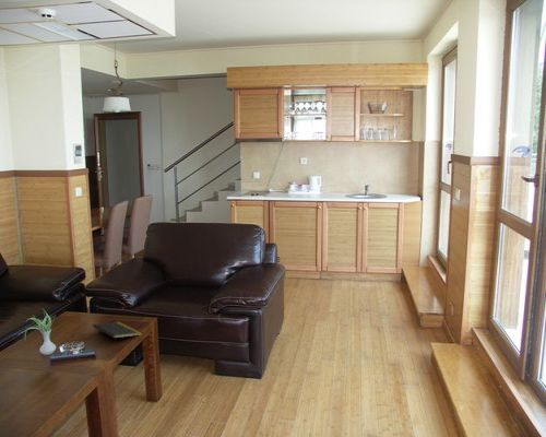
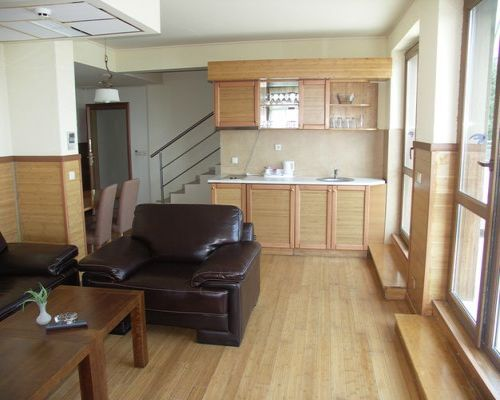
- notepad (117, 329)
